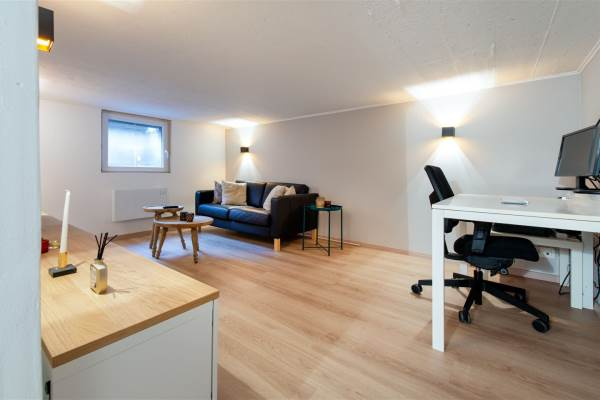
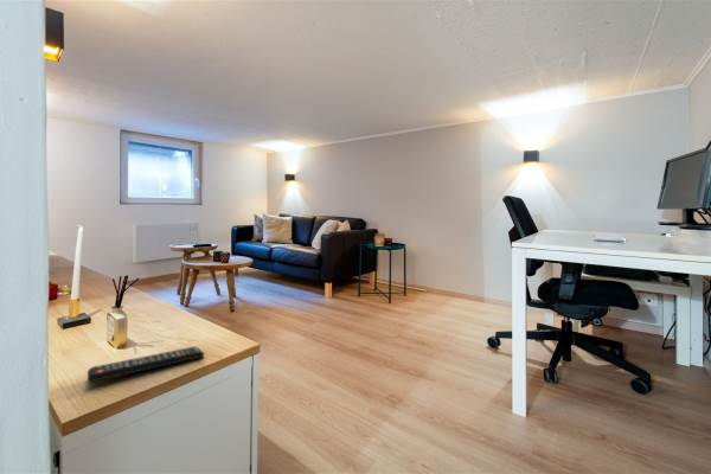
+ remote control (149, 363)
